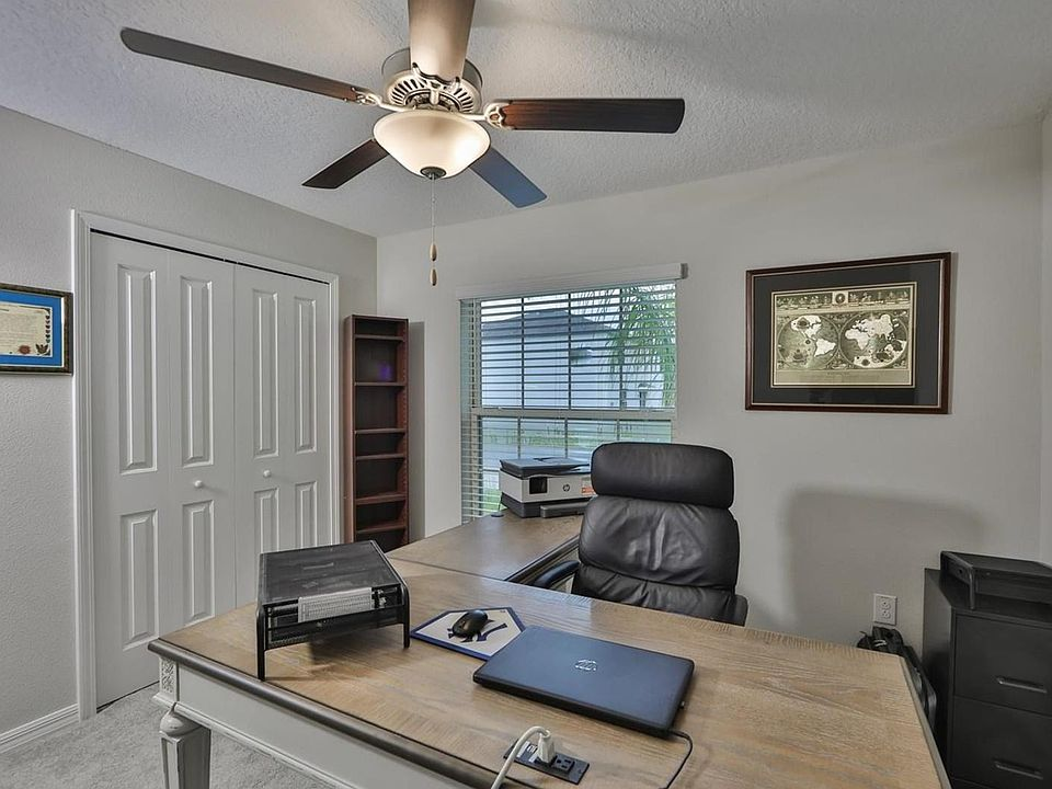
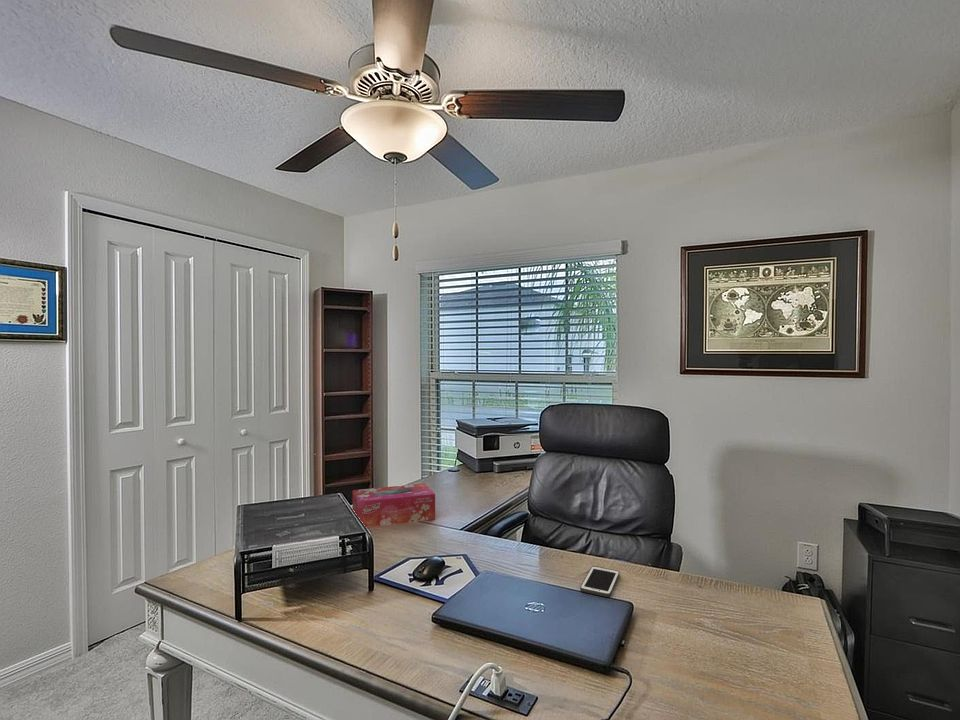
+ tissue box (393, 504)
+ cell phone (600, 580)
